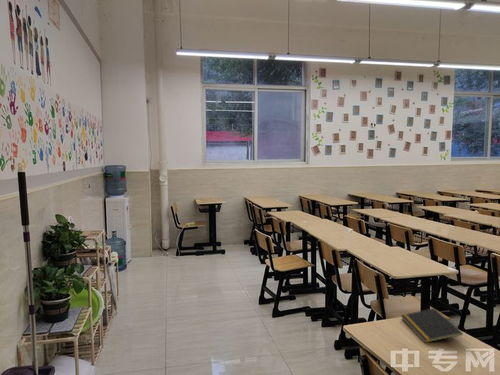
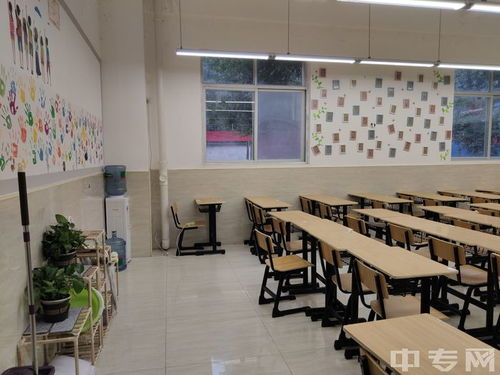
- notepad (429, 324)
